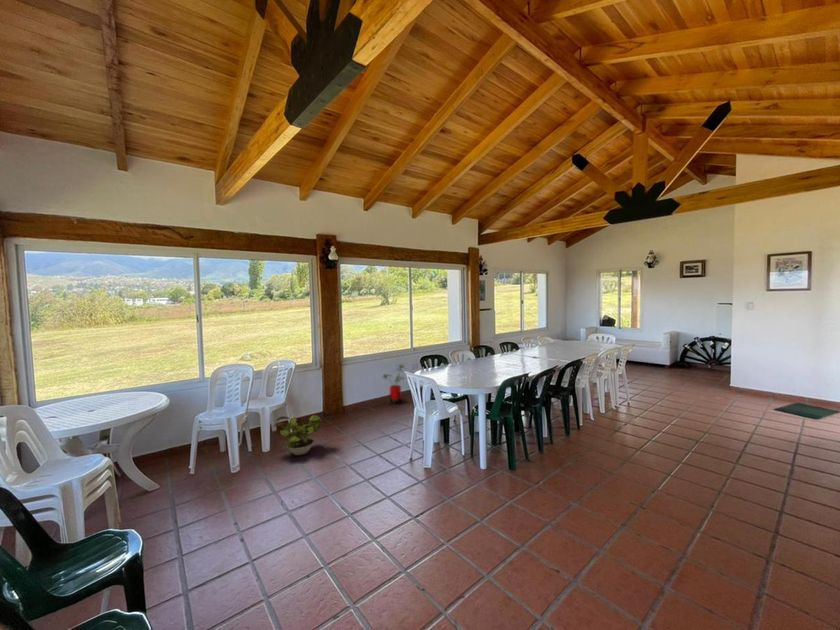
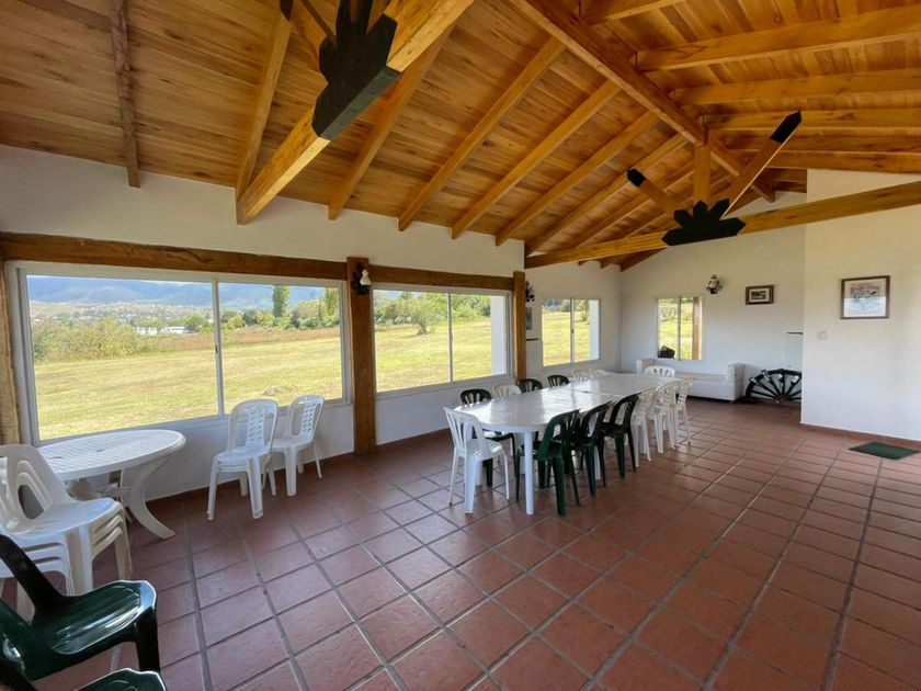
- house plant (396, 384)
- potted plant (297, 433)
